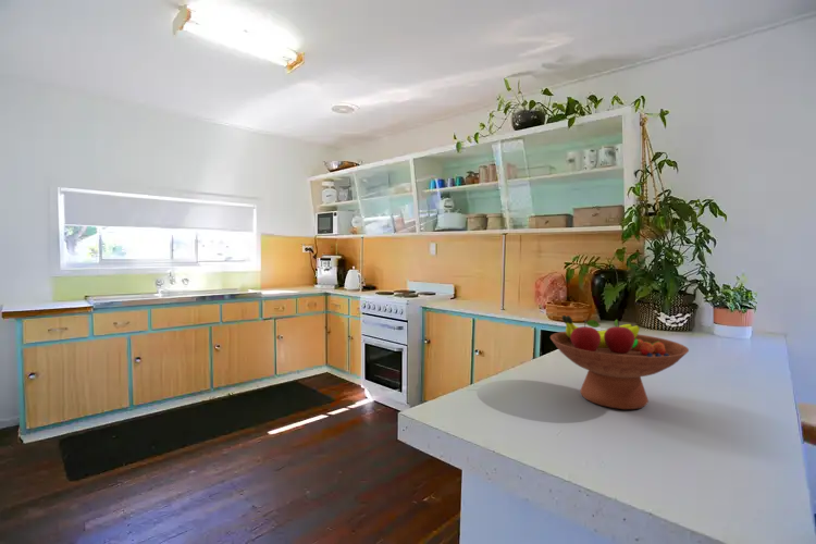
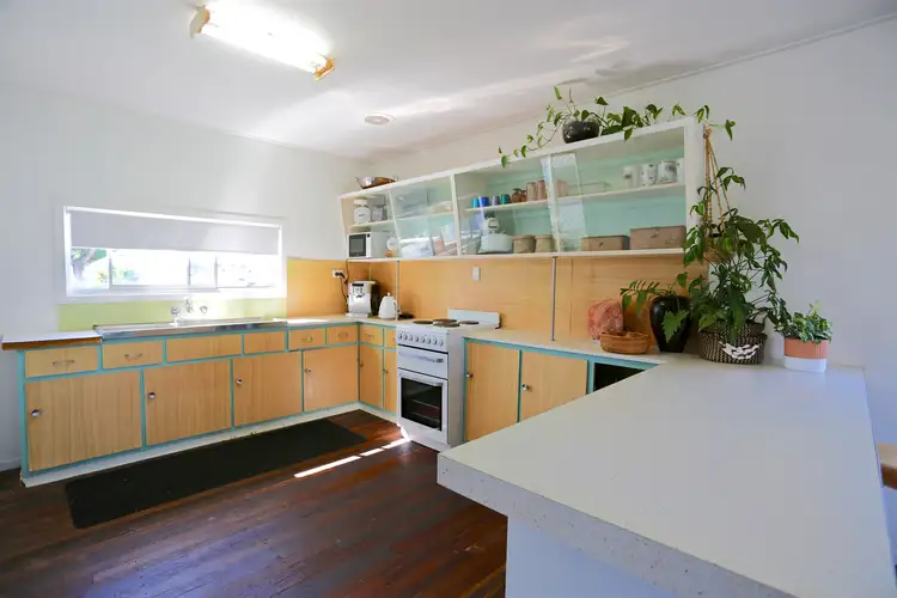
- fruit bowl (614, 359)
